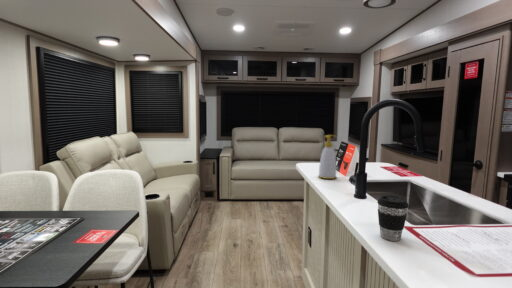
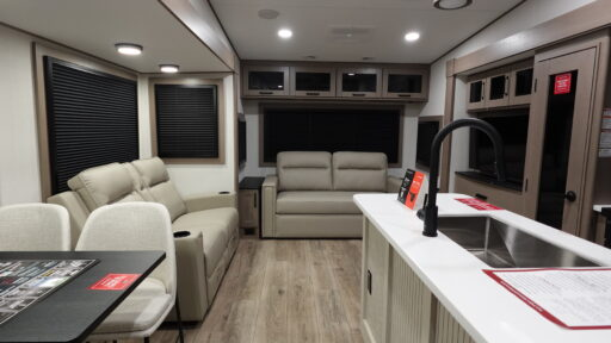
- coffee cup (391, 218)
- soap bottle (328, 156)
